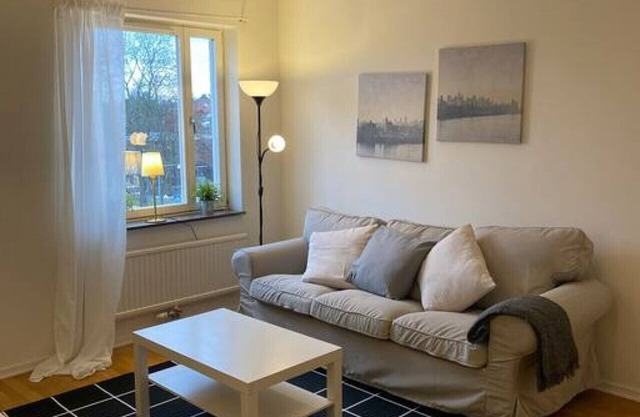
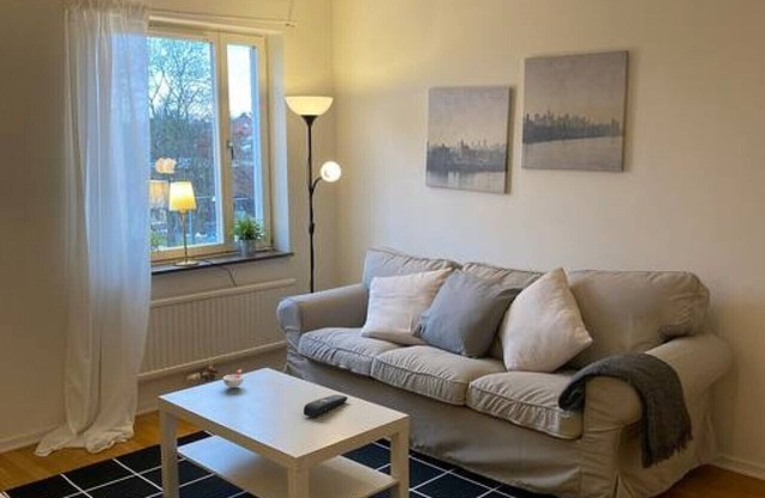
+ cup (234, 380)
+ remote control (325, 404)
